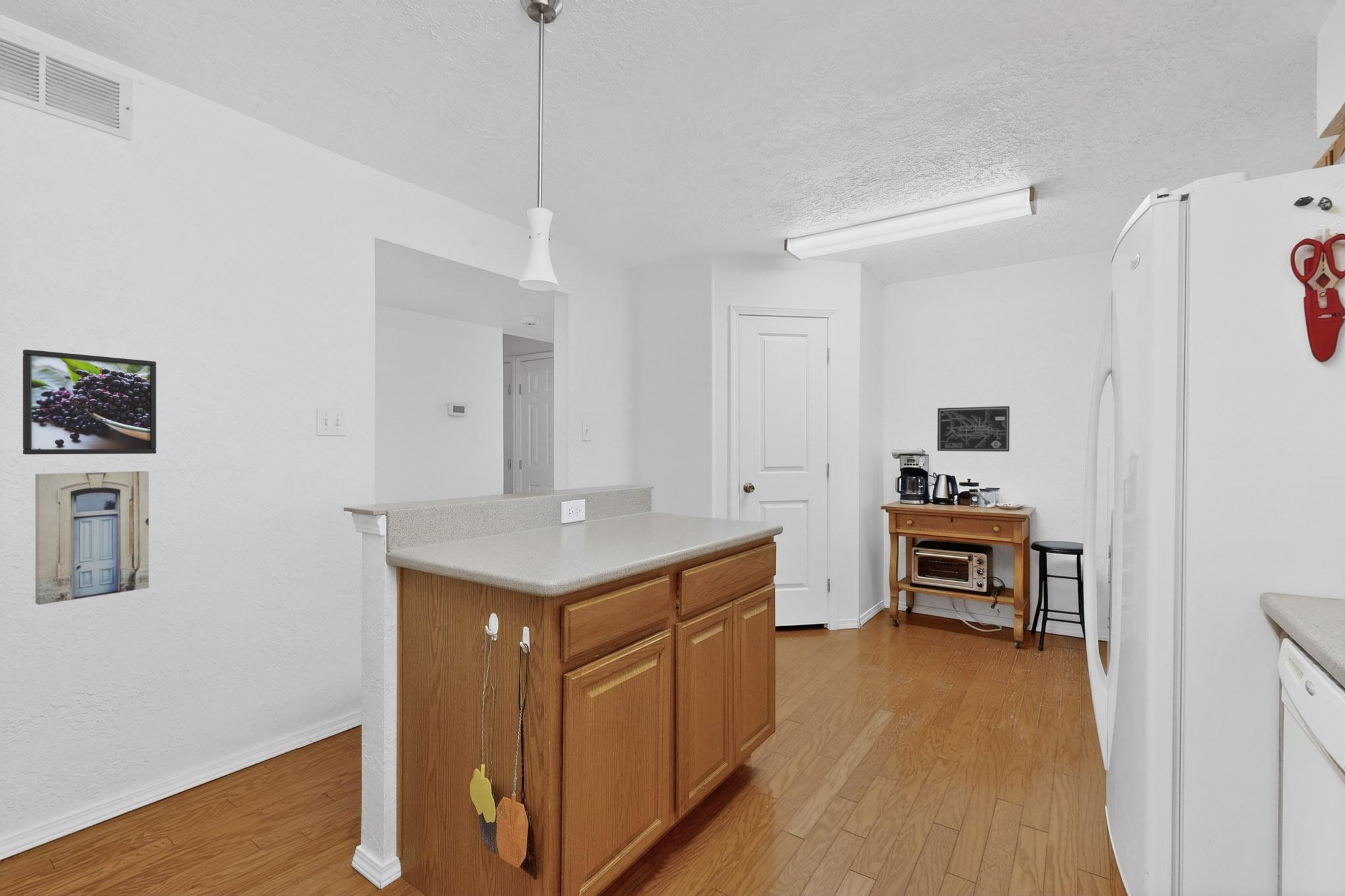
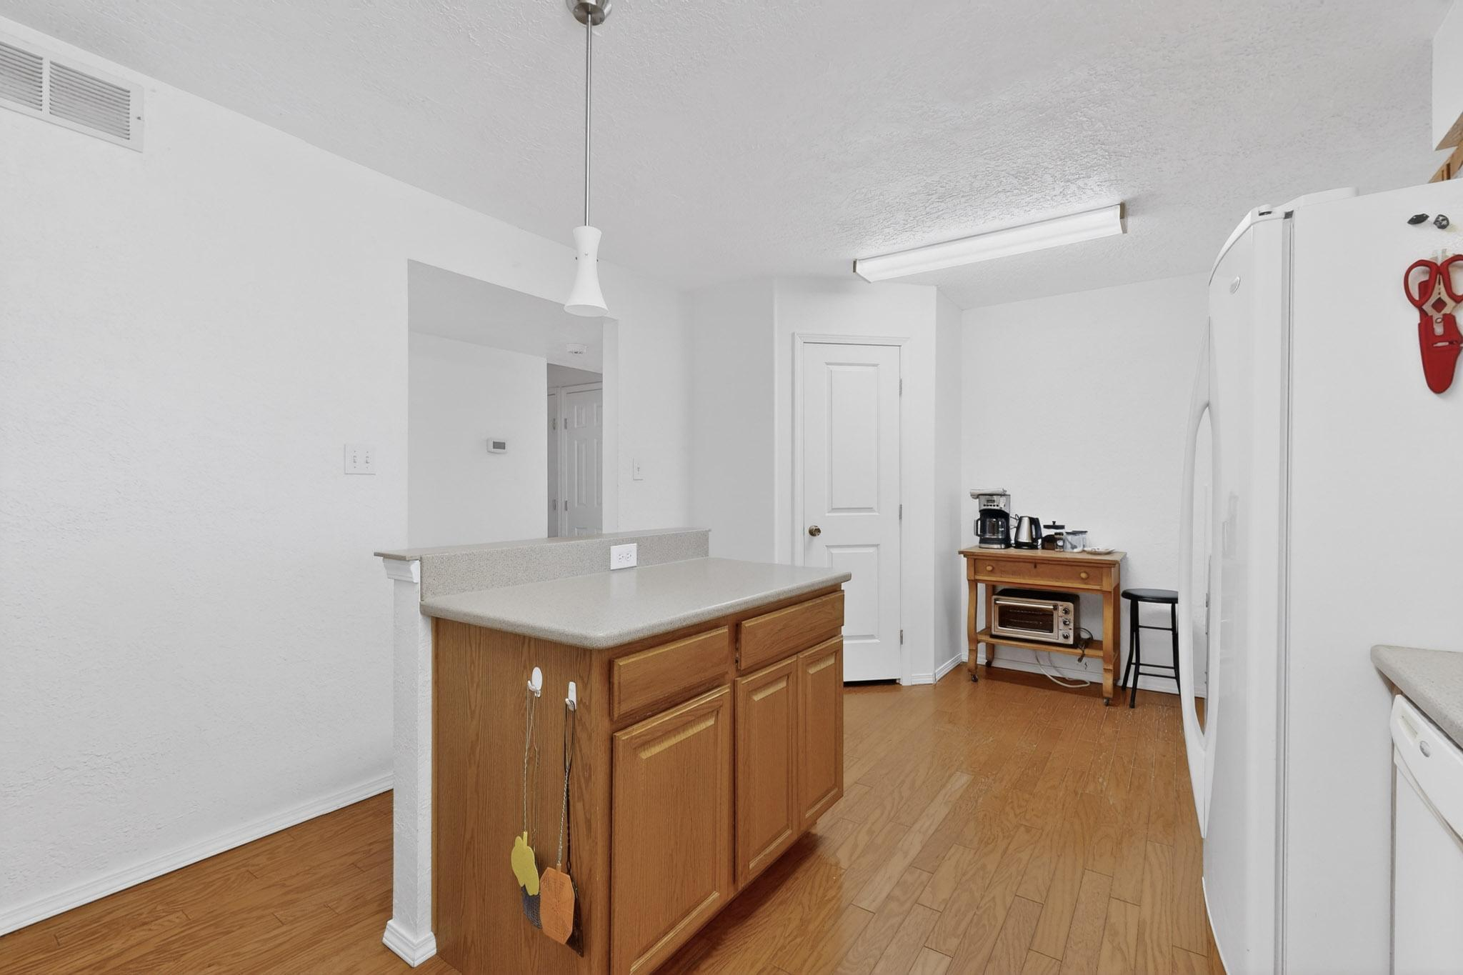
- wall art (972, 429)
- wall art (95, 534)
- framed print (93, 405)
